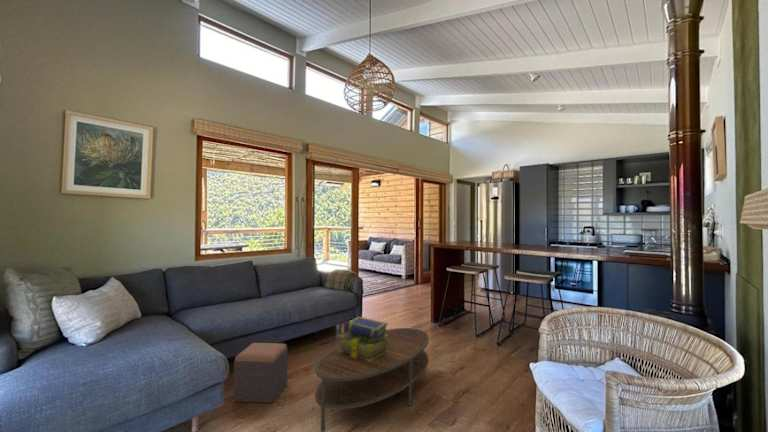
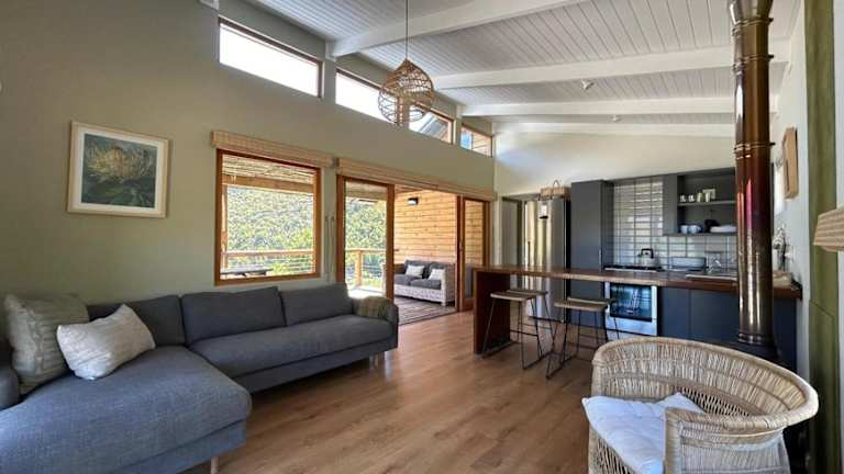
- coffee table (378, 370)
- stack of books (365, 336)
- footstool (261, 370)
